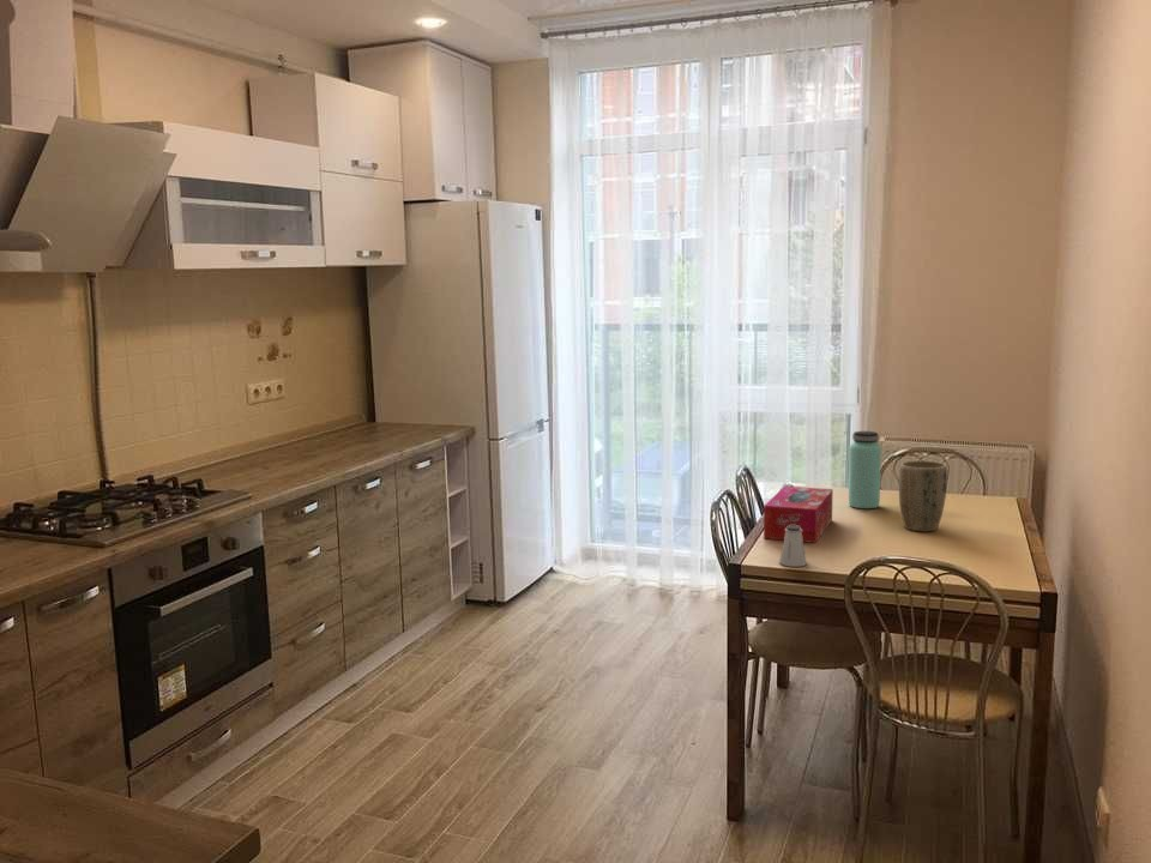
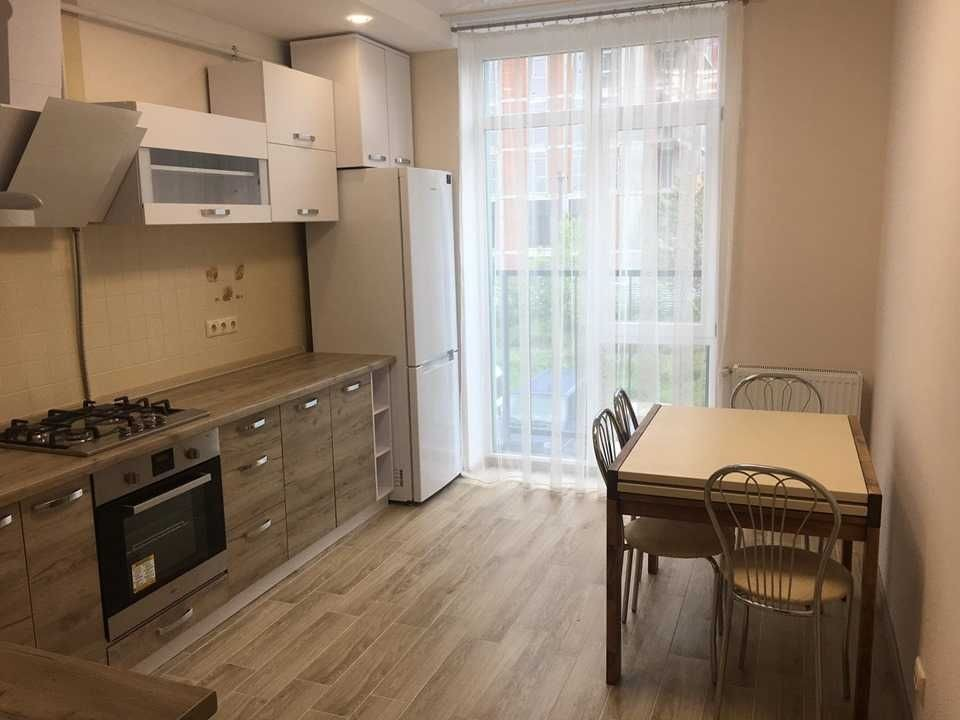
- saltshaker (793, 544)
- bottle (864, 469)
- plant pot (922, 495)
- tissue box (799, 513)
